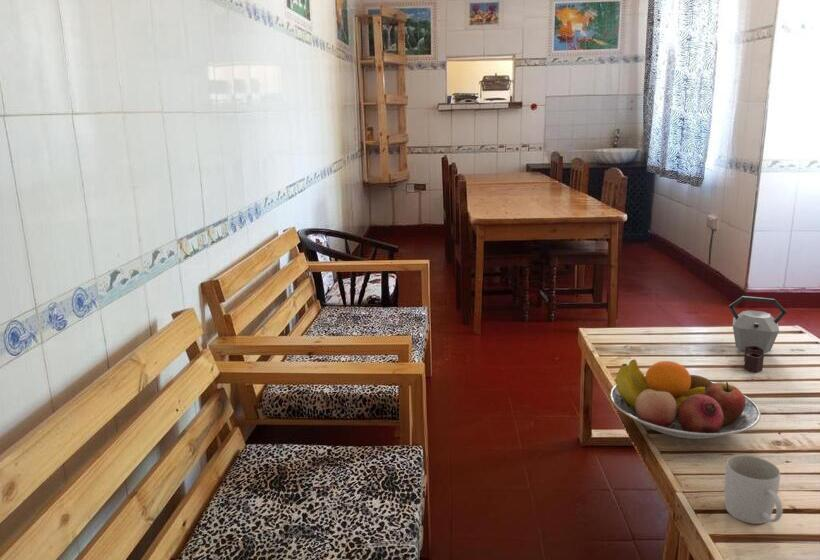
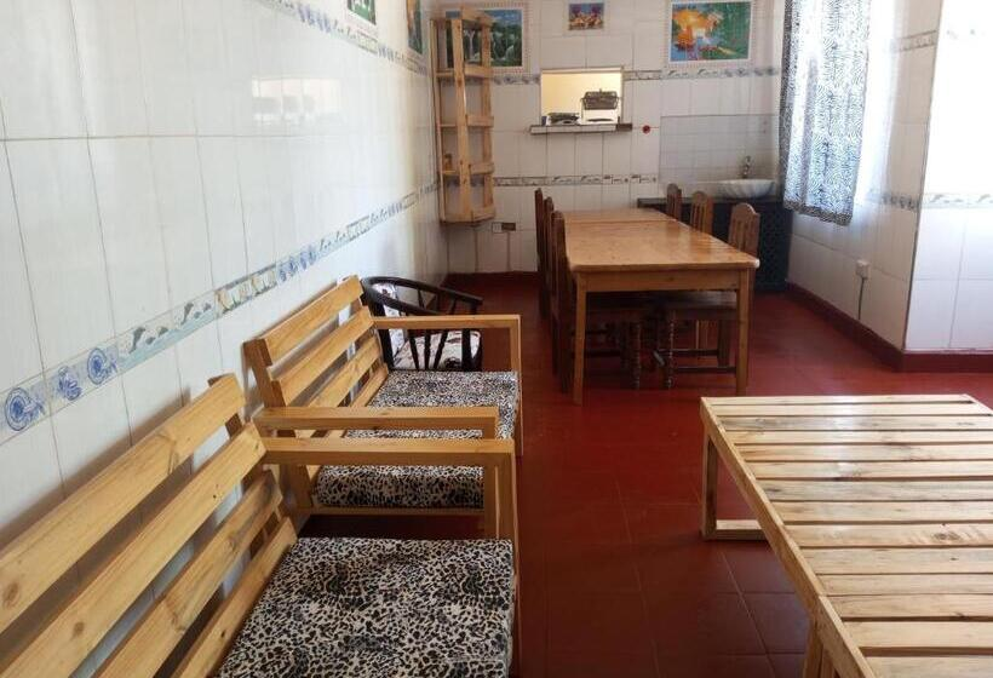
- mug (756, 495)
- fruit bowl (682, 396)
- kettle (755, 330)
